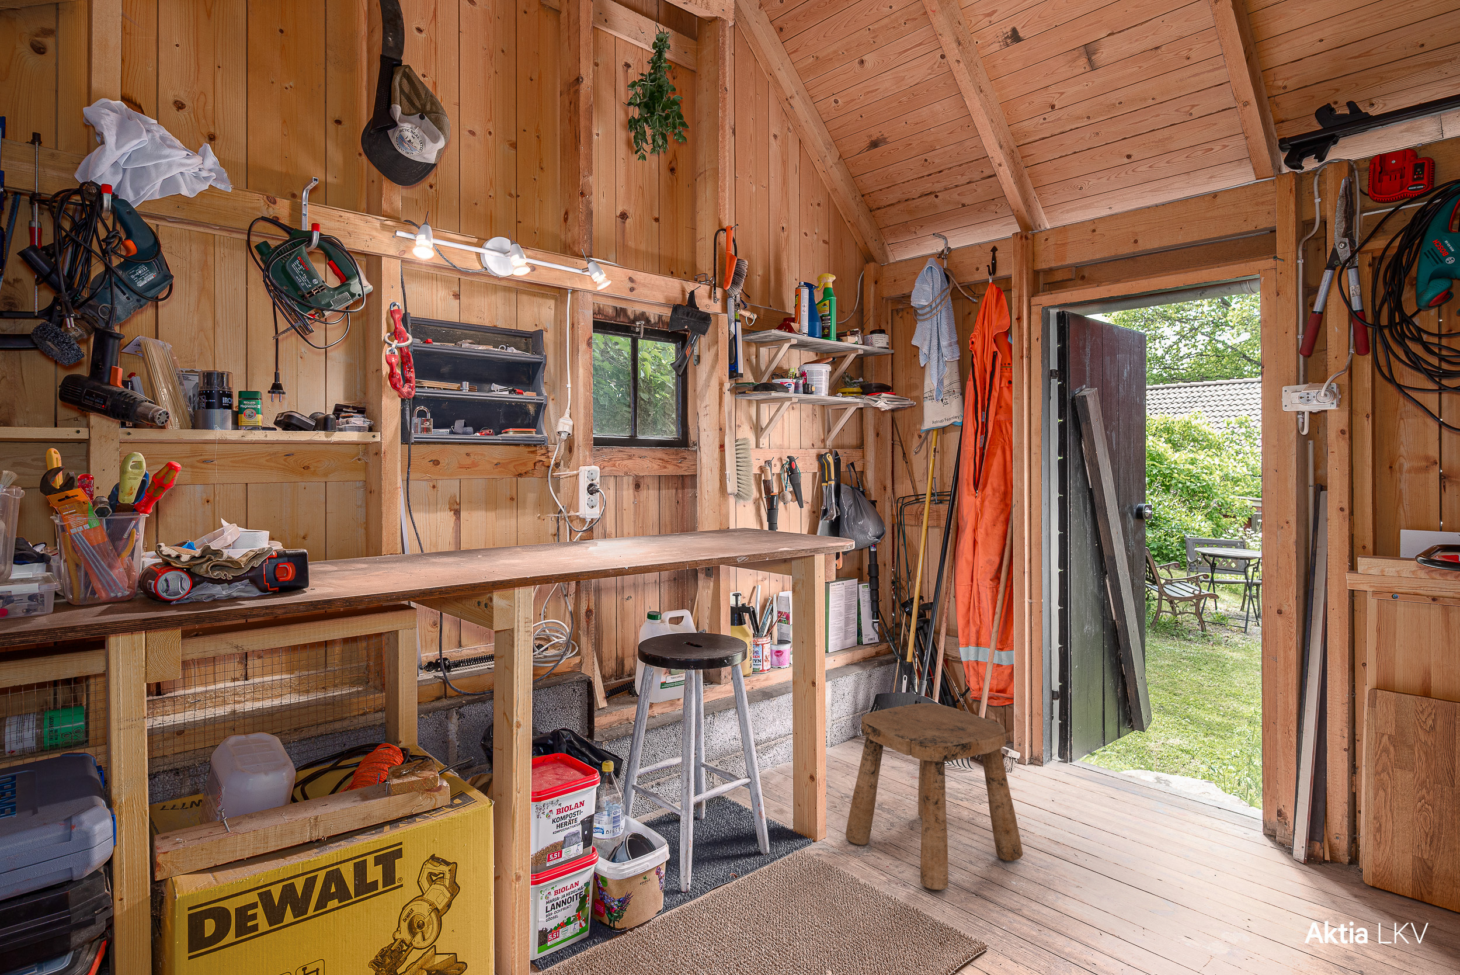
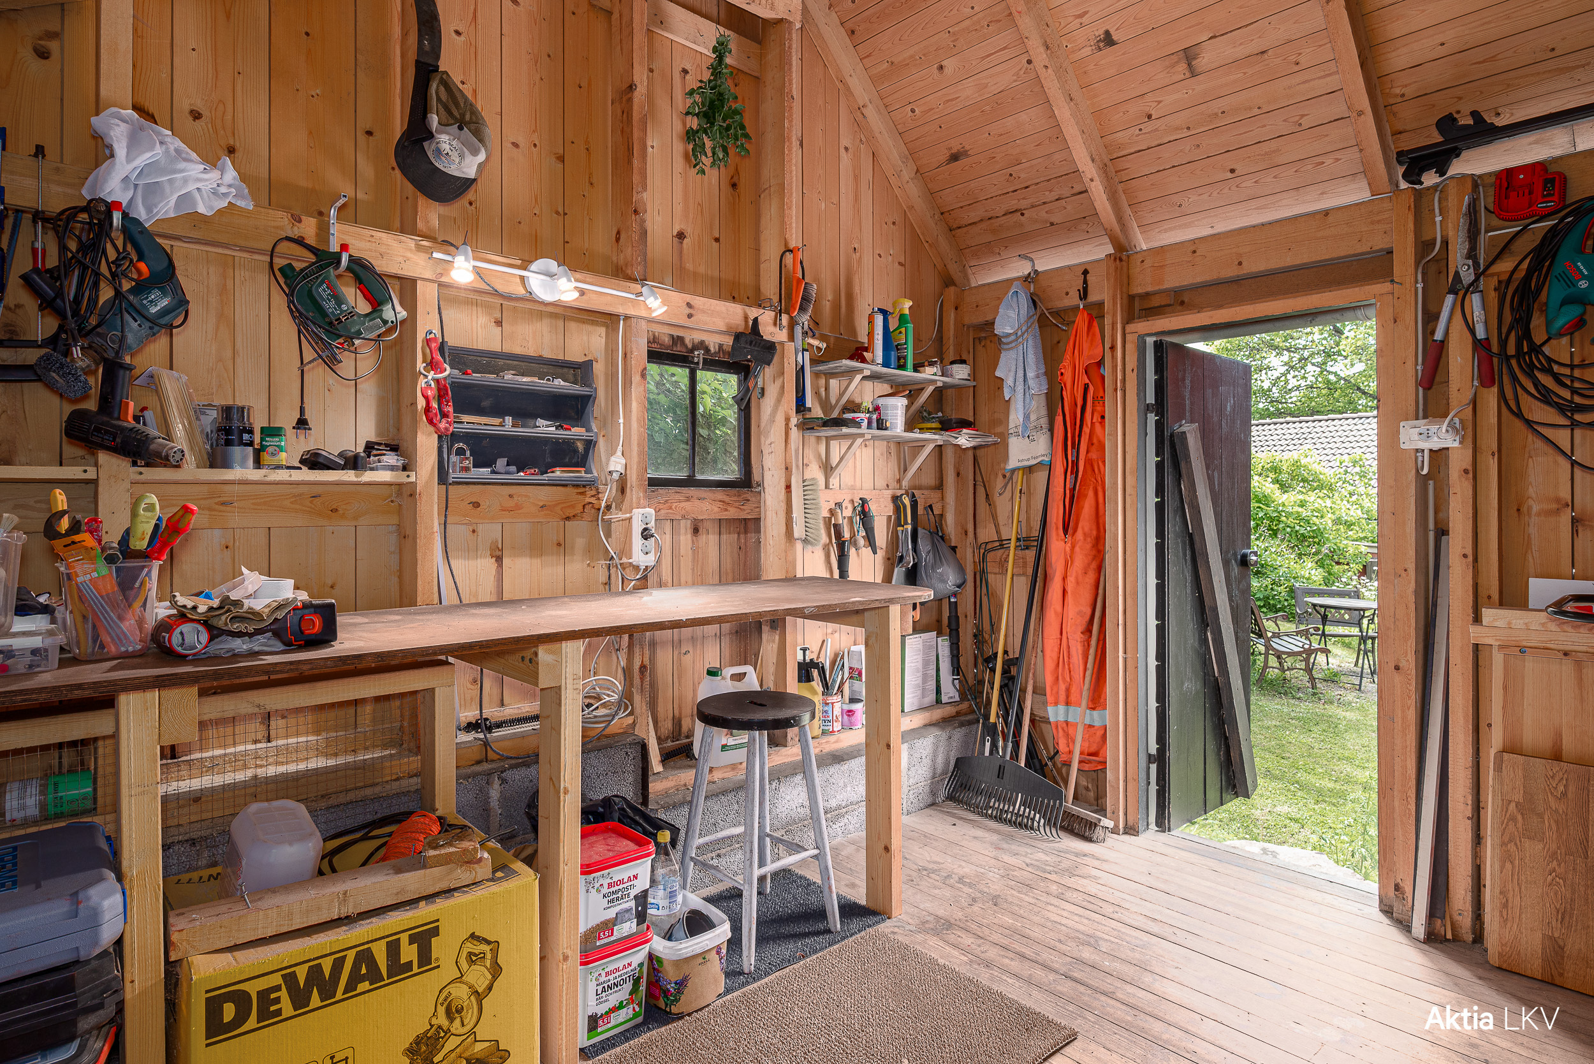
- stool (931, 786)
